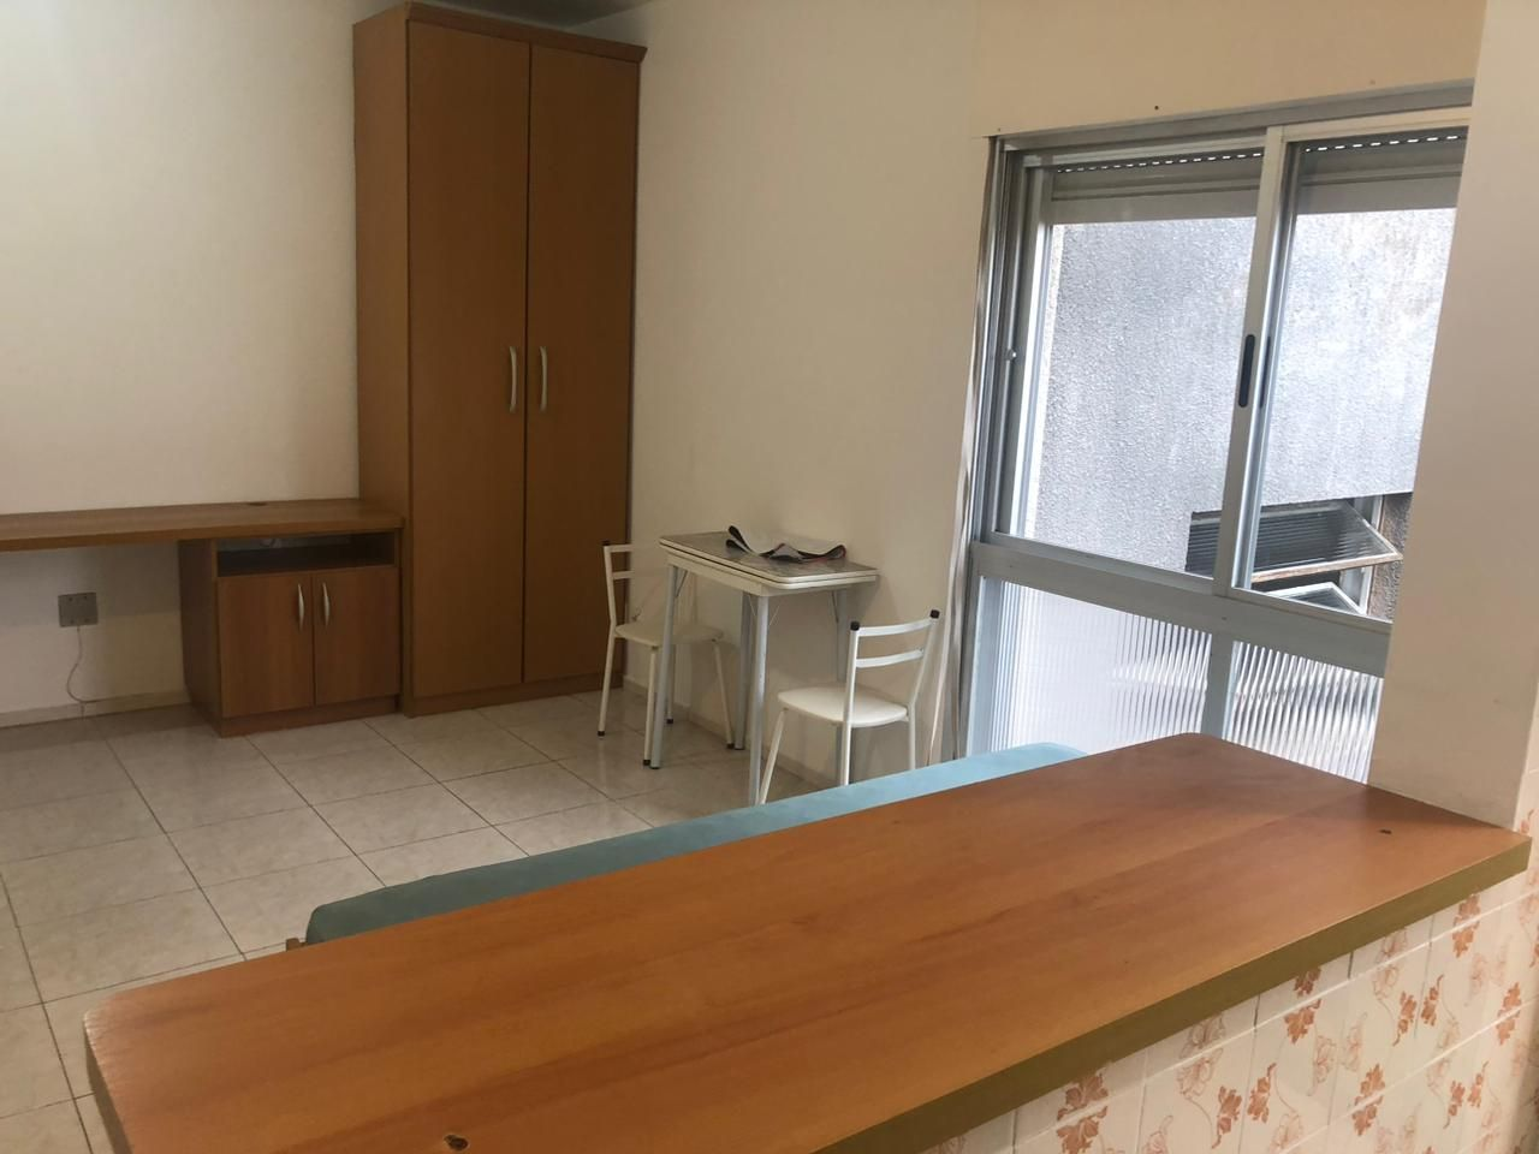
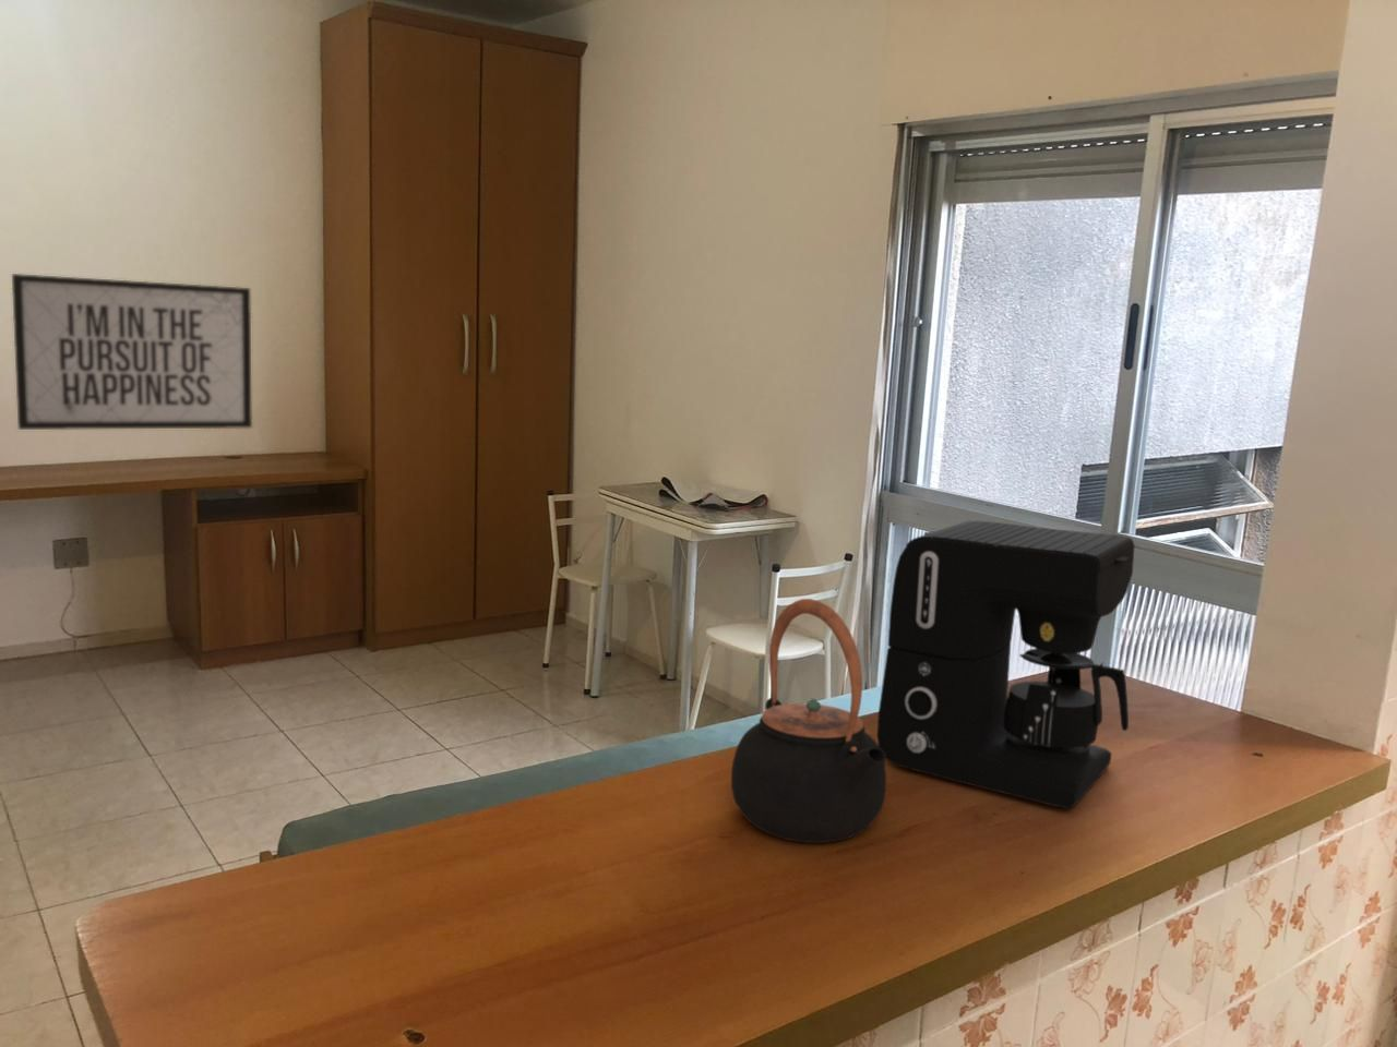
+ coffee maker (1020, 654)
+ teapot (821, 717)
+ mirror (139, 355)
